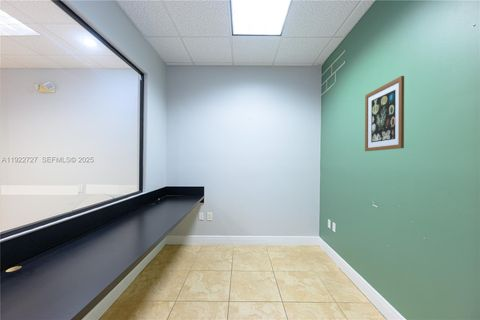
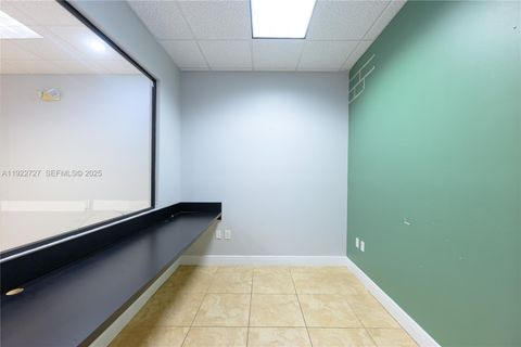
- wall art (382, 118)
